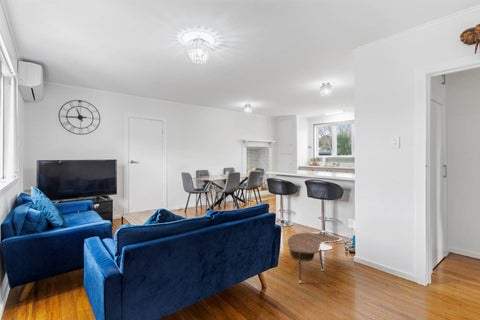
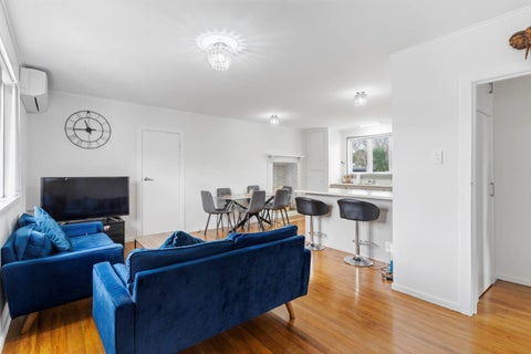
- side table (314, 254)
